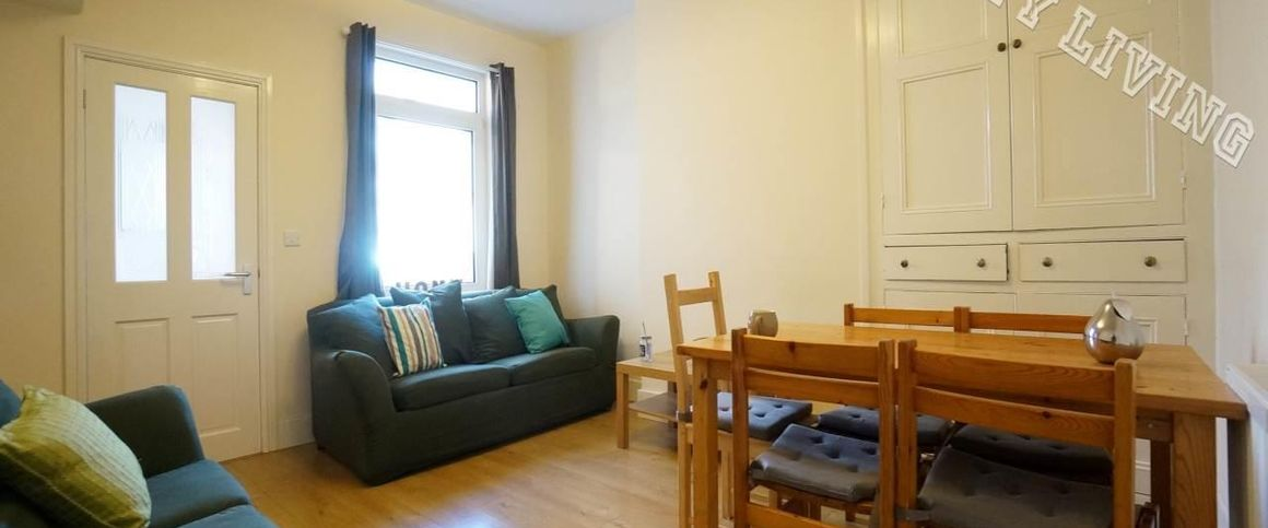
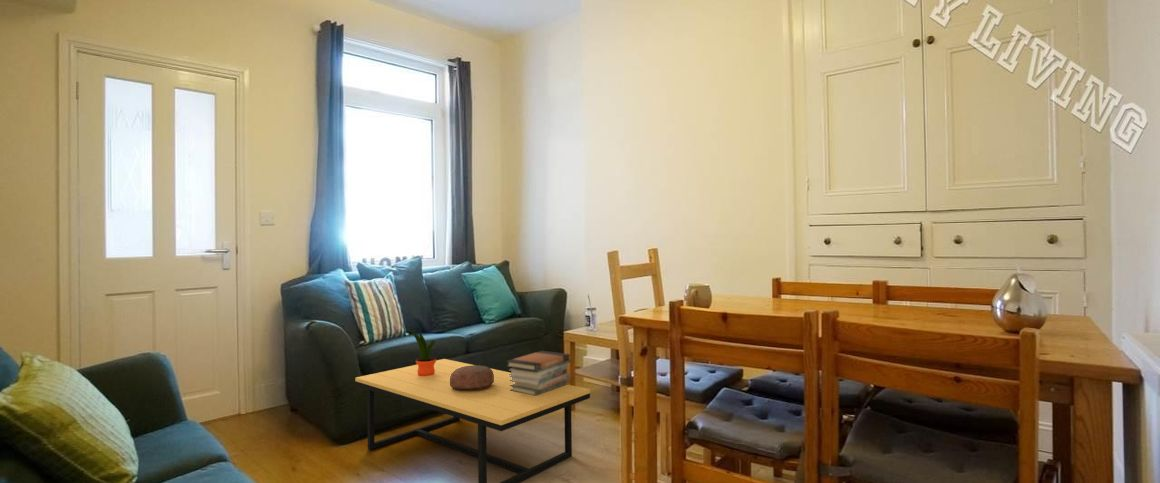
+ potted plant (423, 350)
+ decorative bowl (472, 376)
+ coffee table (466, 417)
+ book stack (539, 371)
